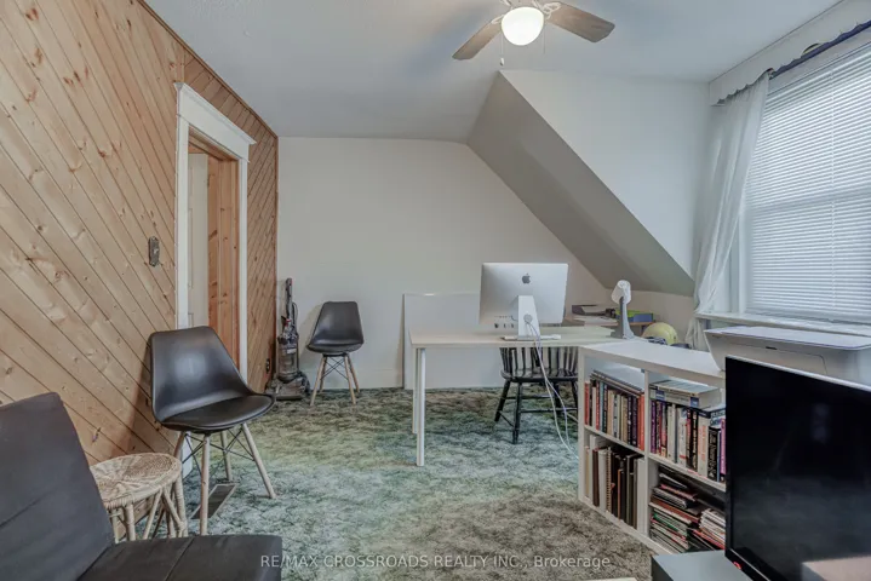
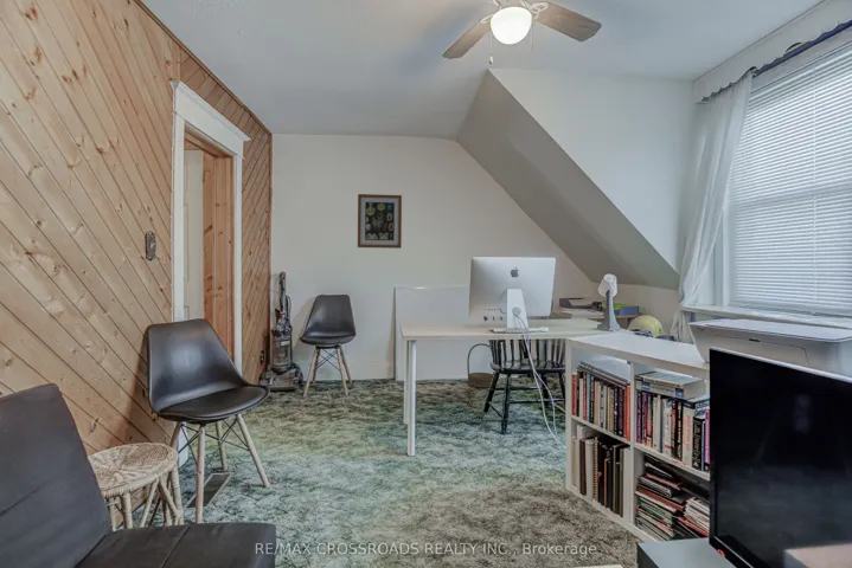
+ basket (481, 373)
+ wall art (379, 221)
